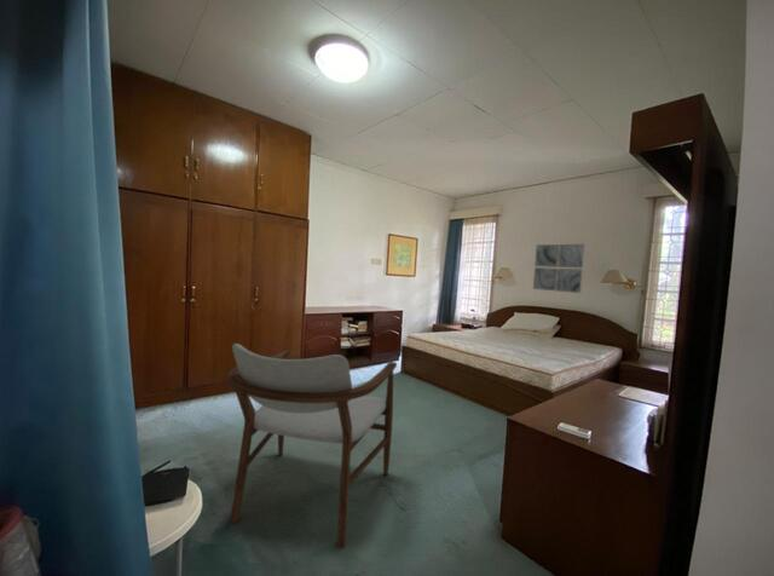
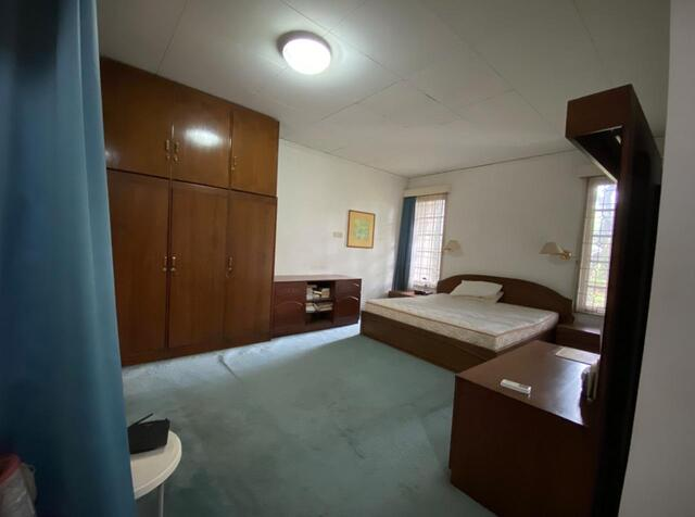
- armchair (310, 419)
- wall art (558, 266)
